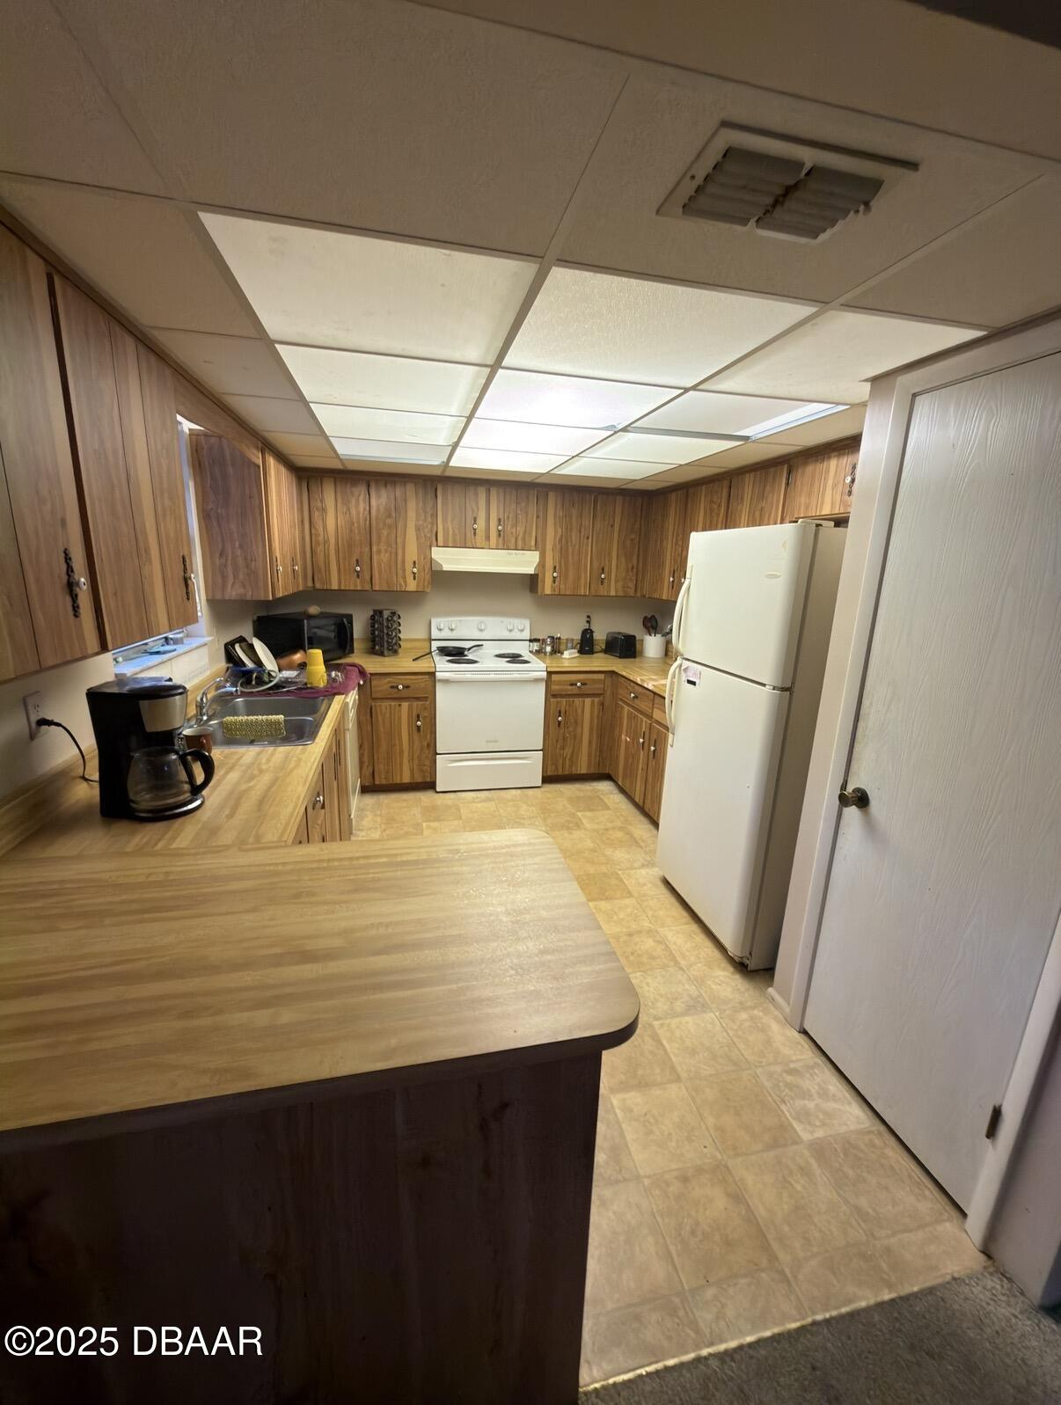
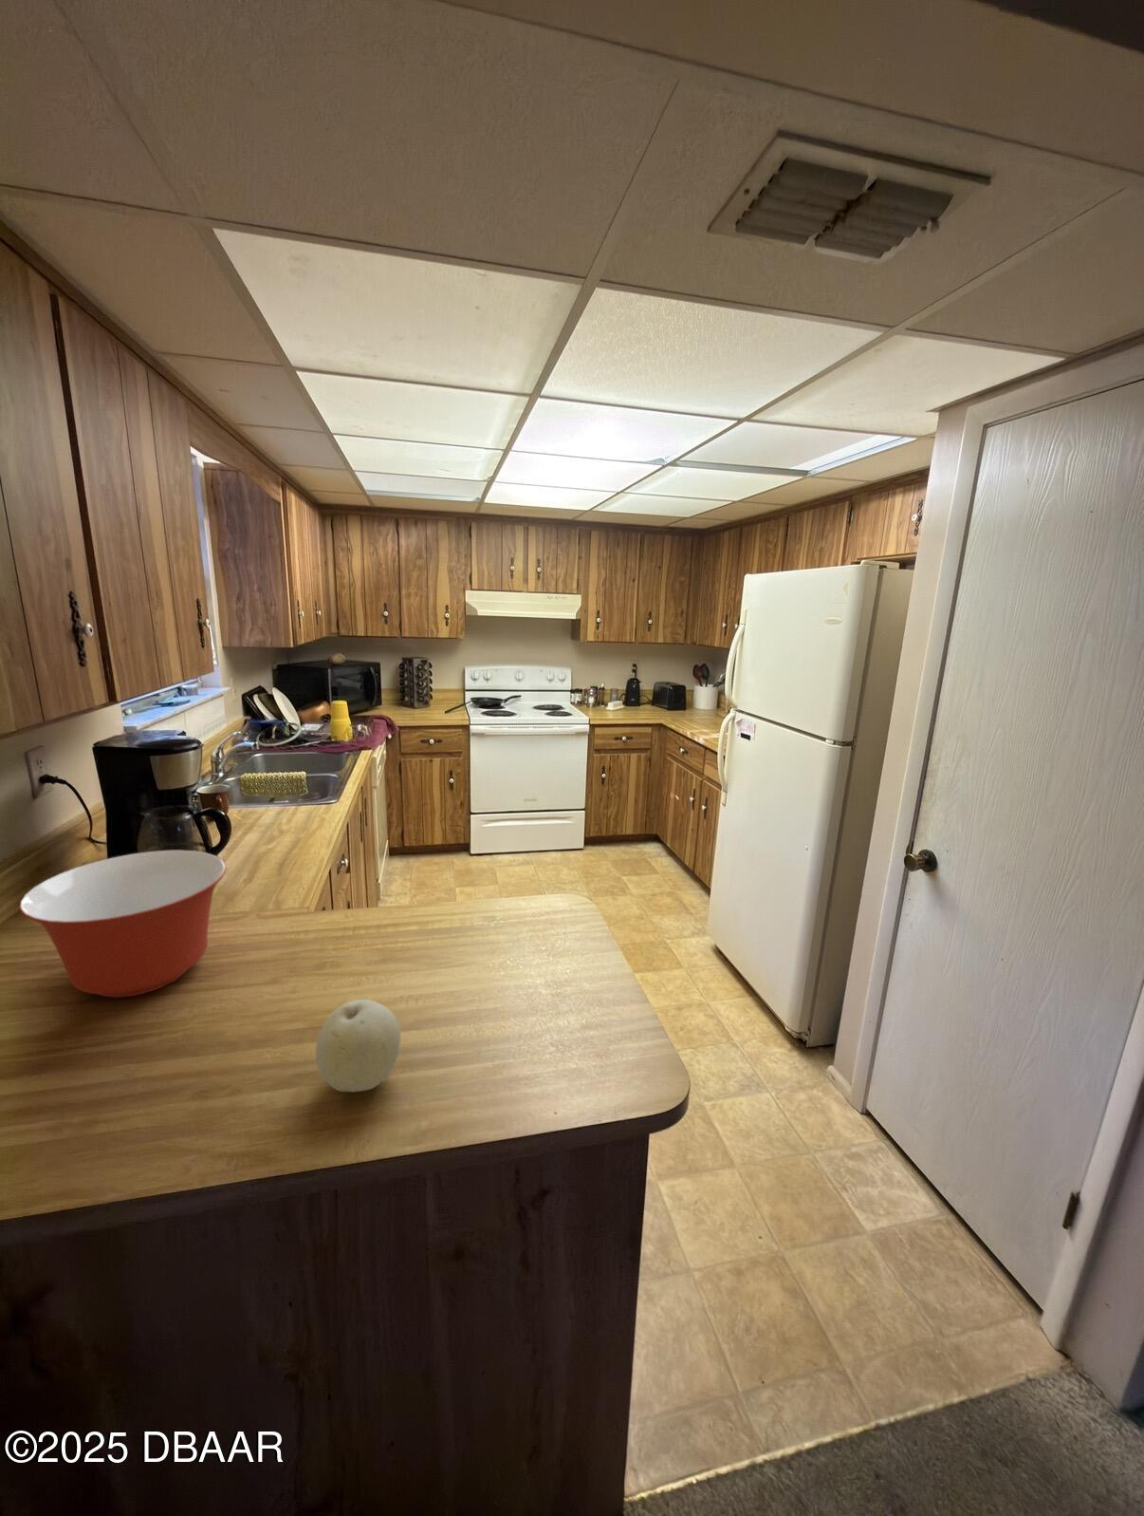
+ fruit (358, 1045)
+ mixing bowl (137, 927)
